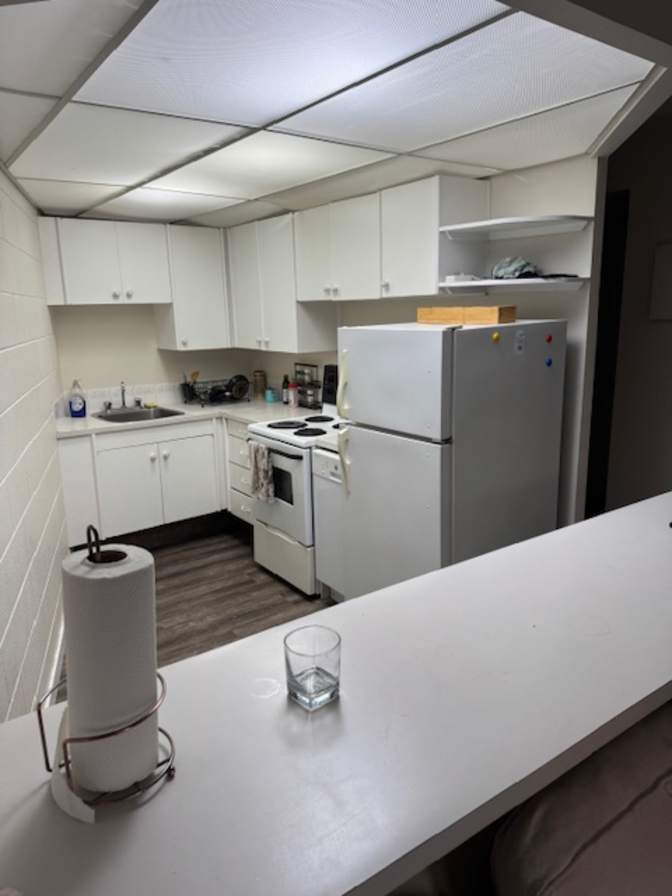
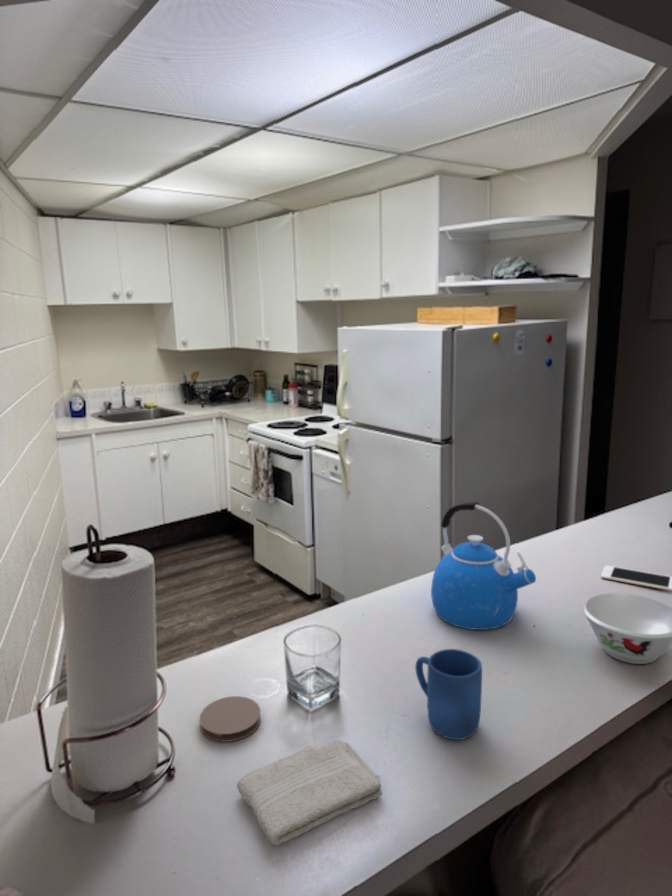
+ kettle (484, 561)
+ mug (445, 689)
+ washcloth (311, 785)
+ coaster (230, 717)
+ bowl (631, 631)
+ cell phone (638, 577)
